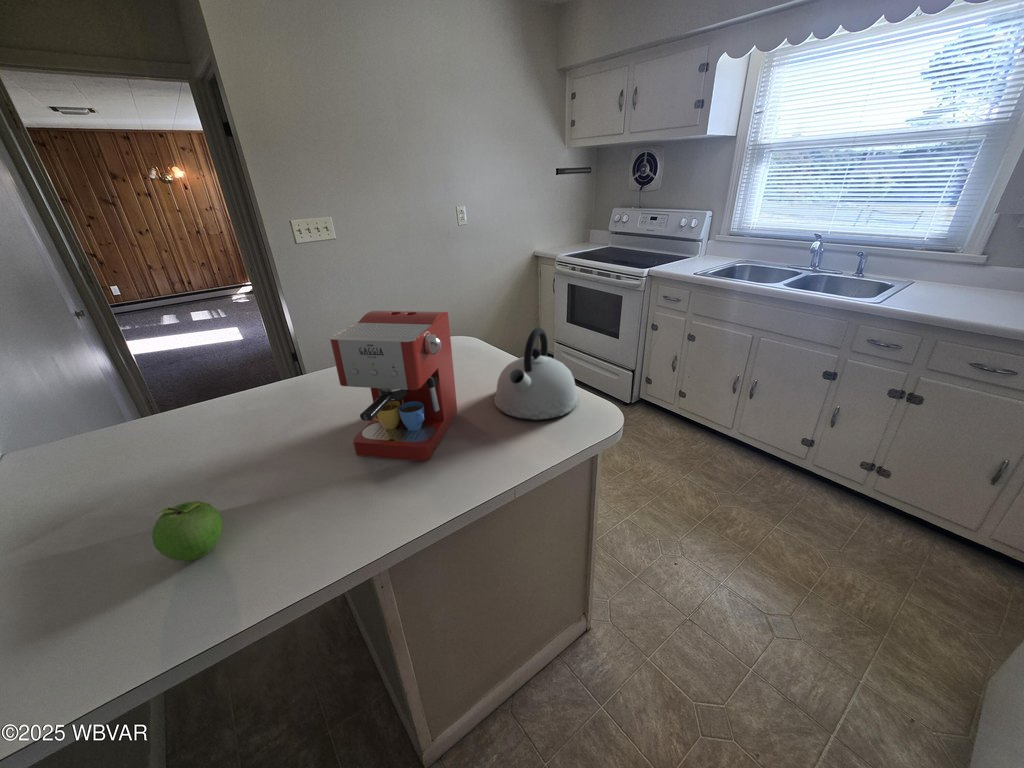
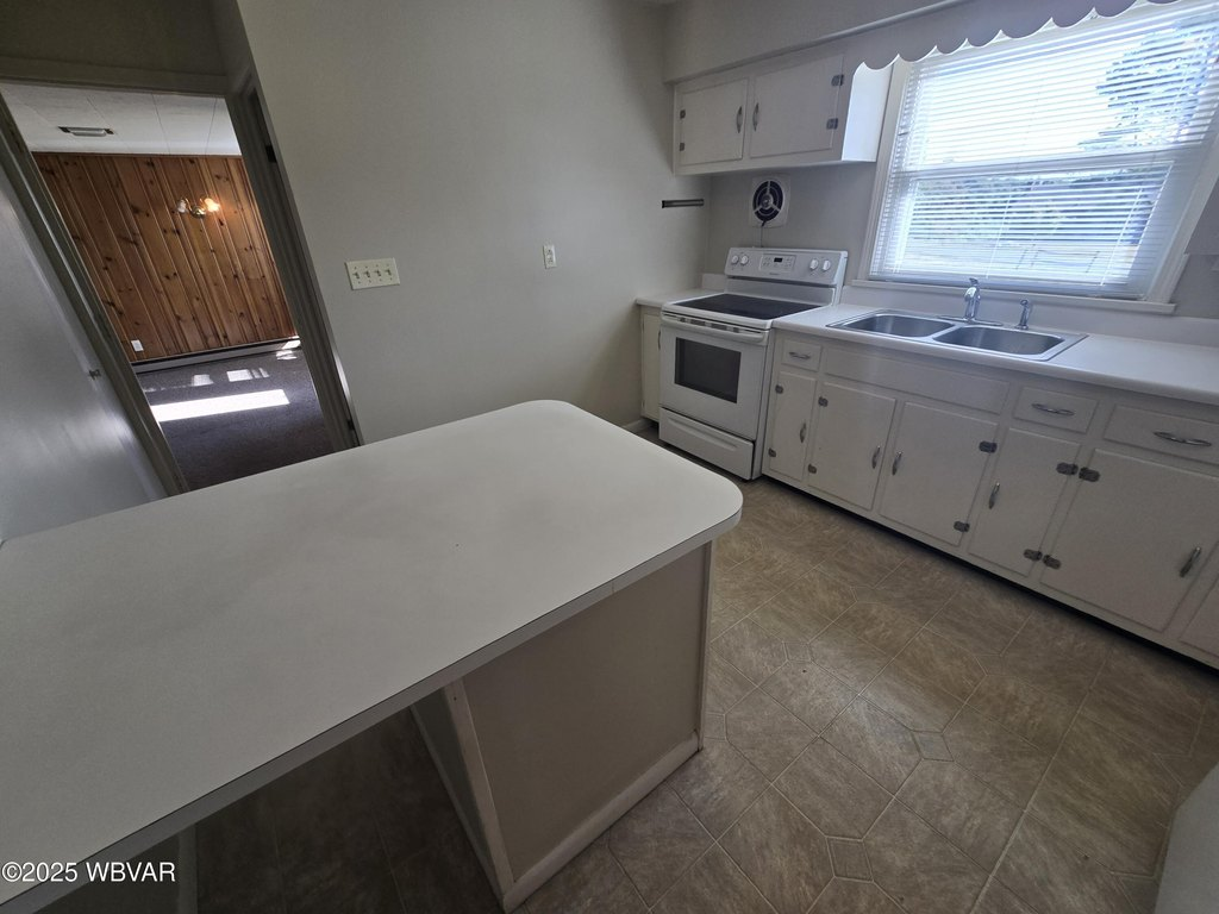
- fruit (188, 528)
- coffee maker (402, 379)
- kettle (534, 367)
